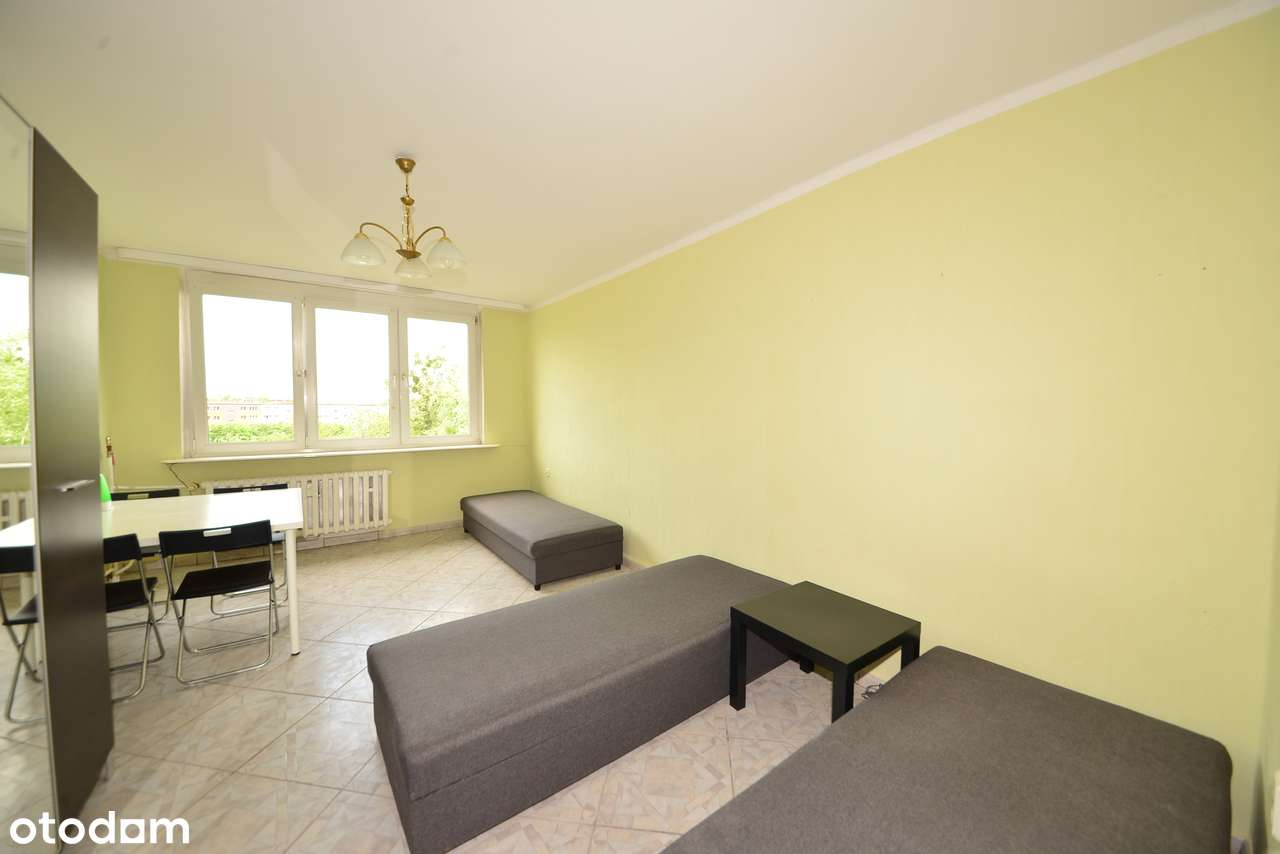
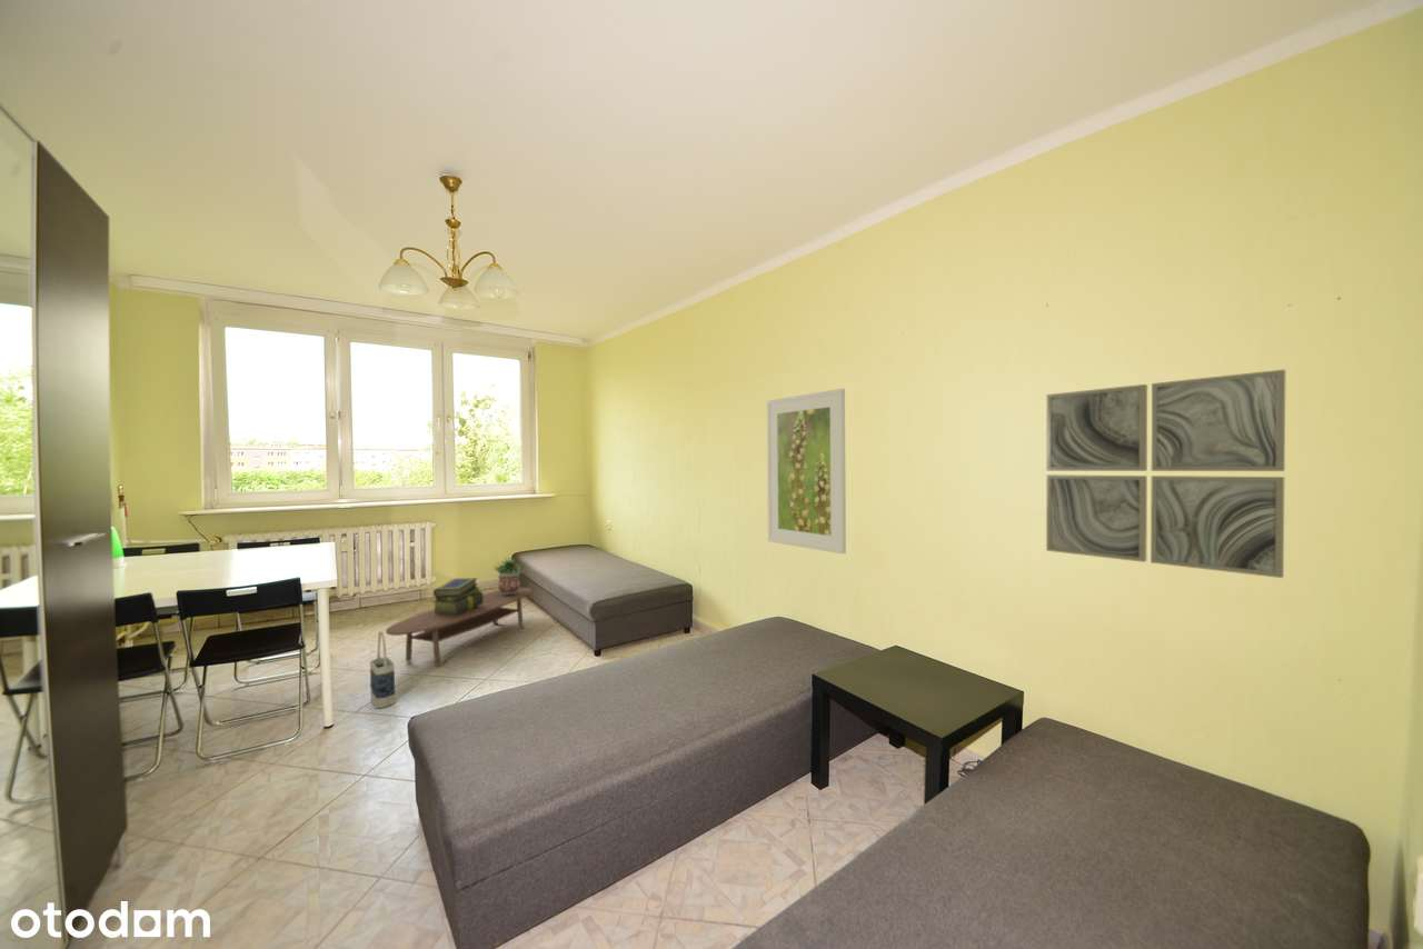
+ stack of books (458, 596)
+ wall art (1146, 476)
+ coffee table (469, 625)
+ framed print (803, 471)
+ bag (381, 666)
+ potted plant (509, 575)
